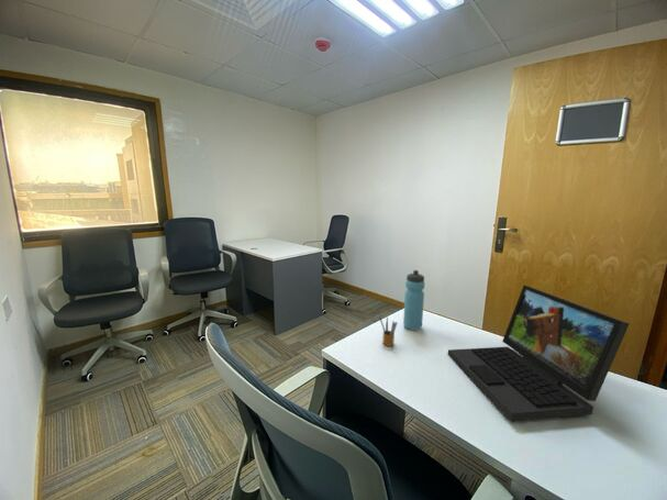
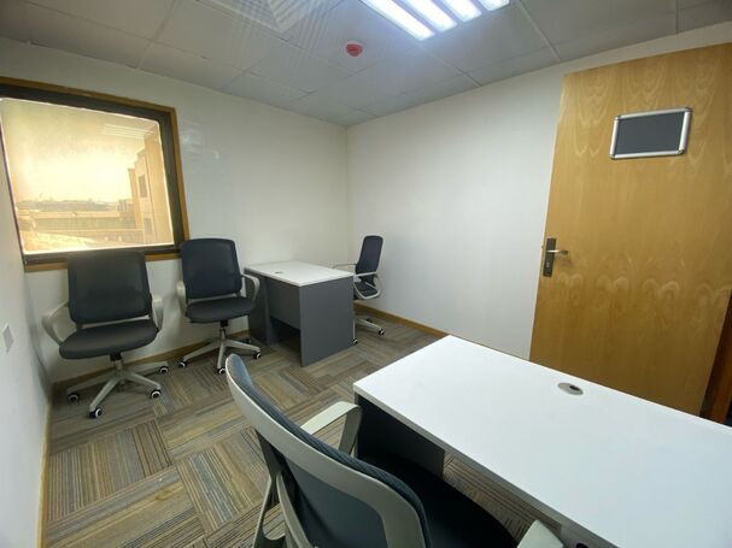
- water bottle (413, 299)
- pencil box (387, 330)
- laptop (522, 341)
